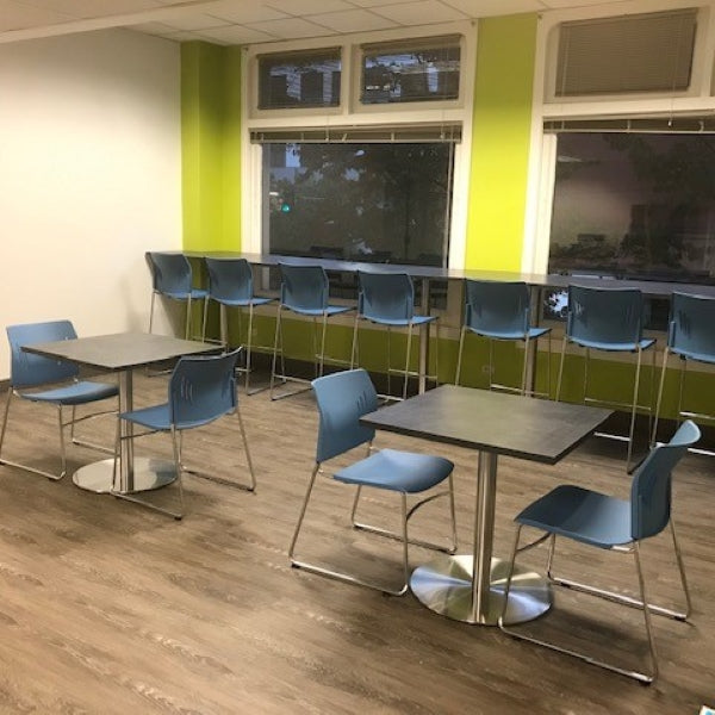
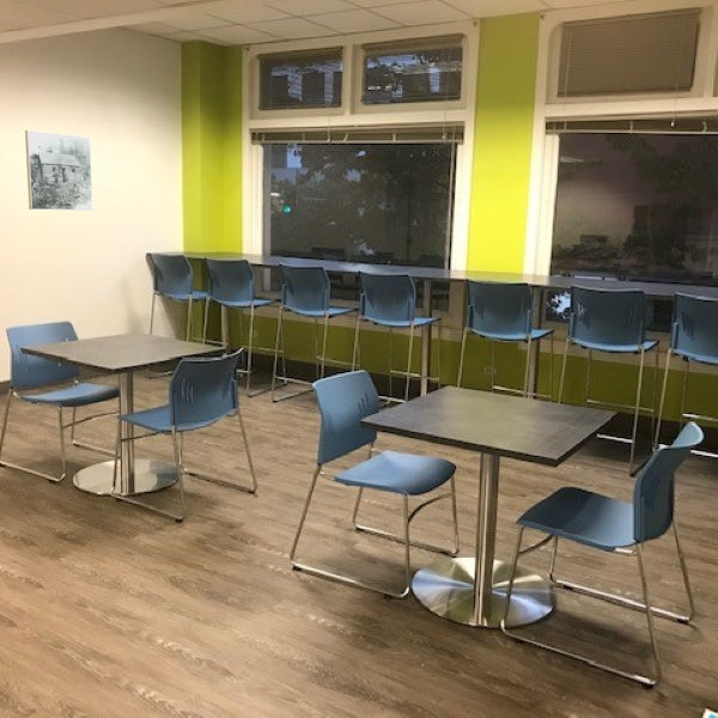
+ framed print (60, 172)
